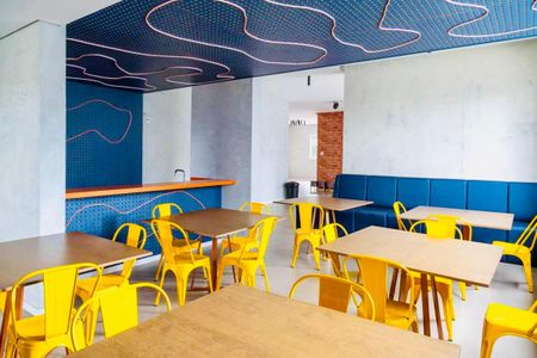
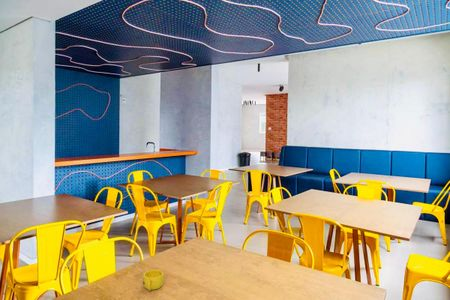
+ cup (152, 281)
